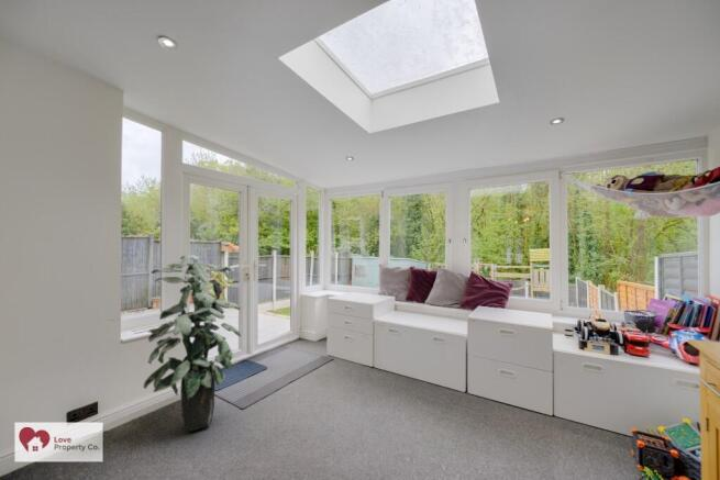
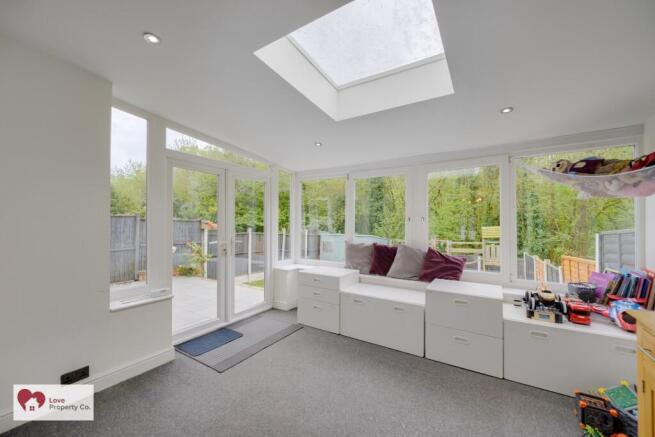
- indoor plant (193, 339)
